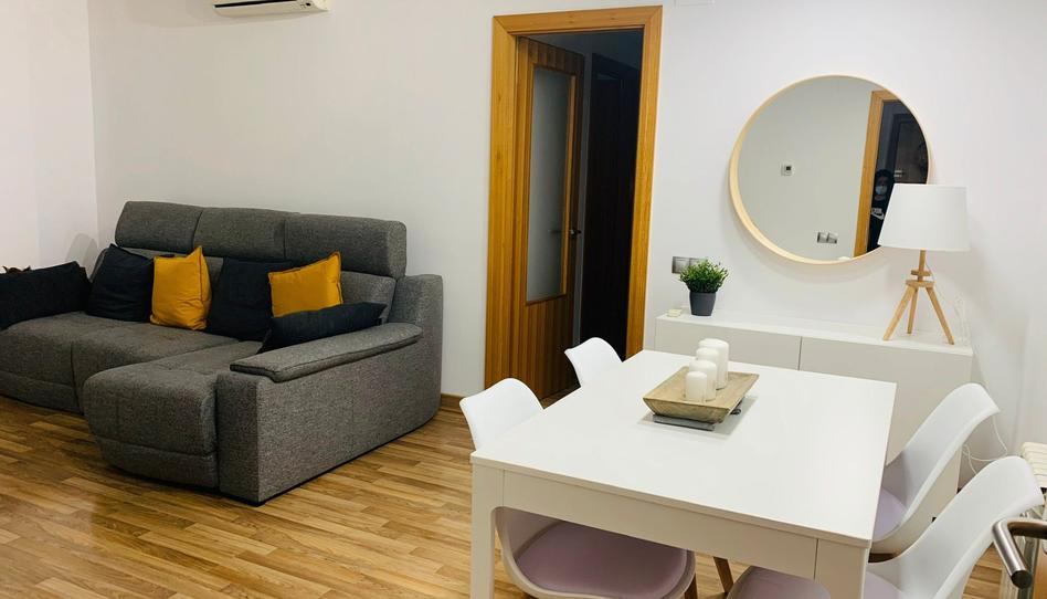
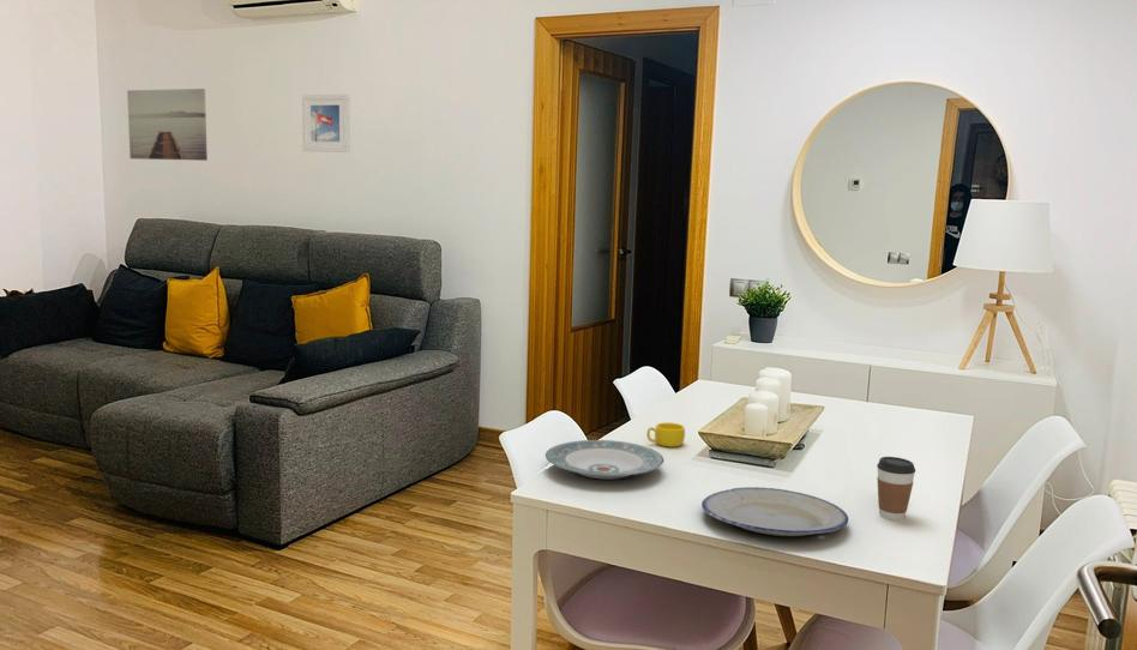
+ wall art (166, 125)
+ plate (603, 463)
+ coffee cup (894, 488)
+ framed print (325, 122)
+ plate (774, 512)
+ cup (664, 434)
